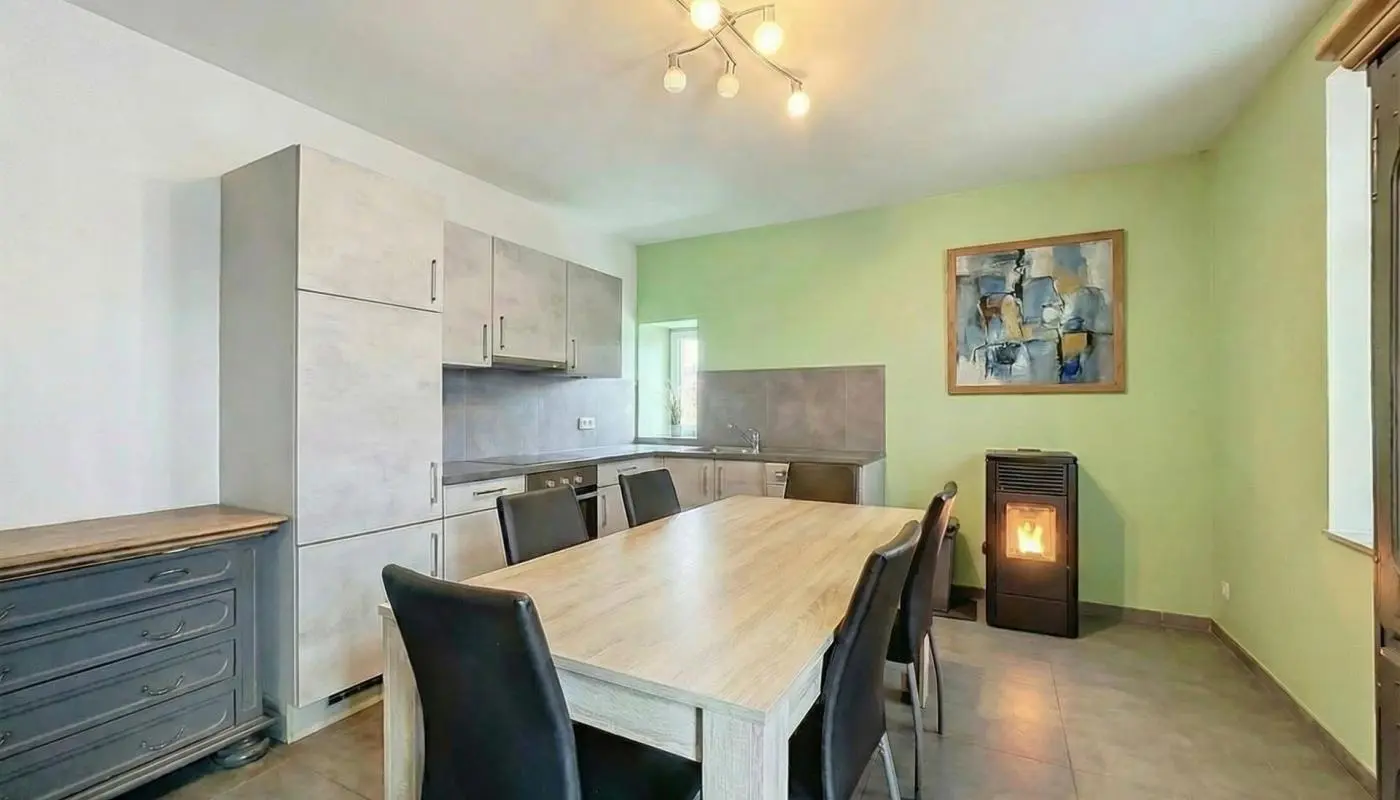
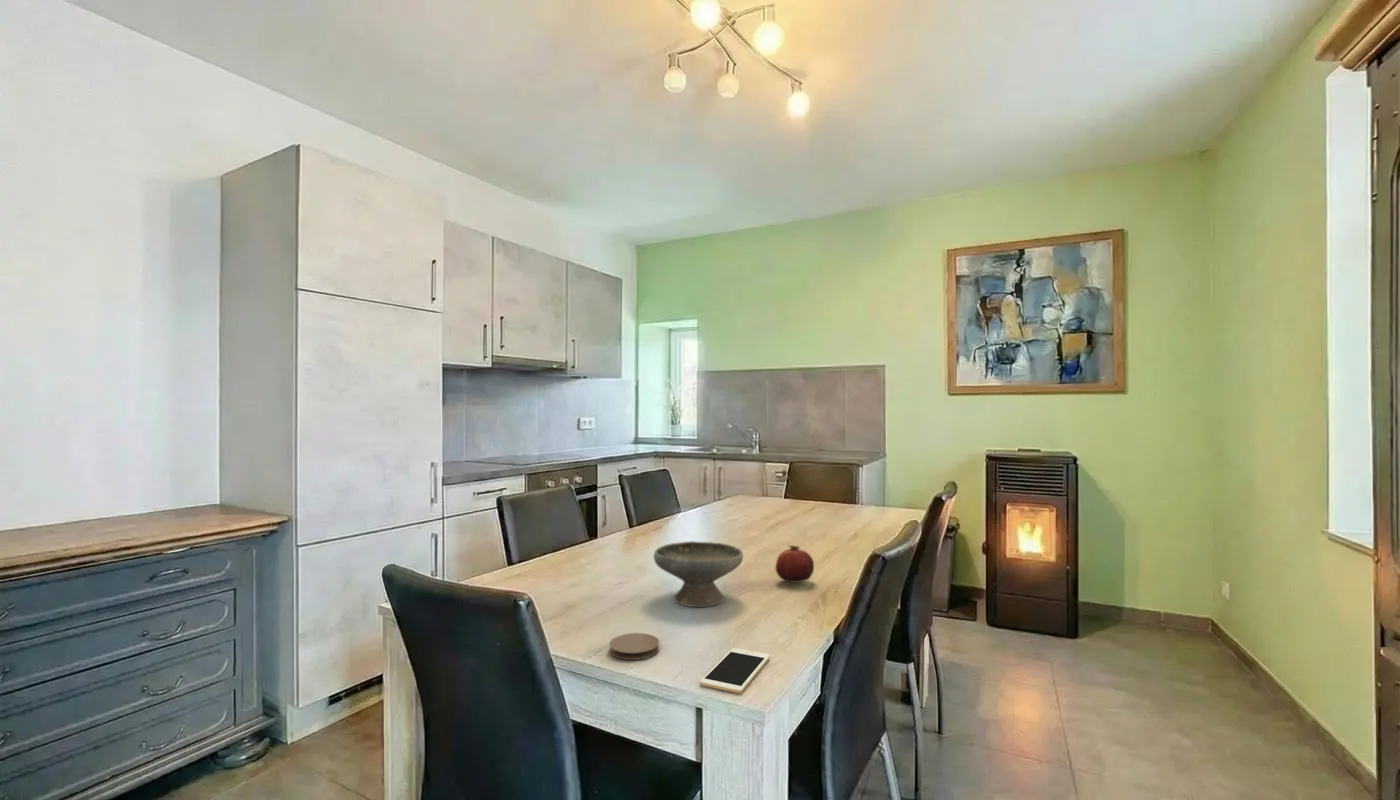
+ cell phone (736, 668)
+ bowl (698, 573)
+ coaster (634, 645)
+ fruit (794, 564)
